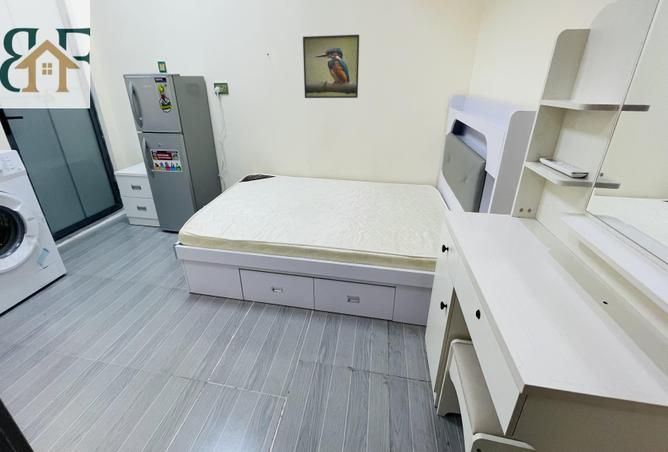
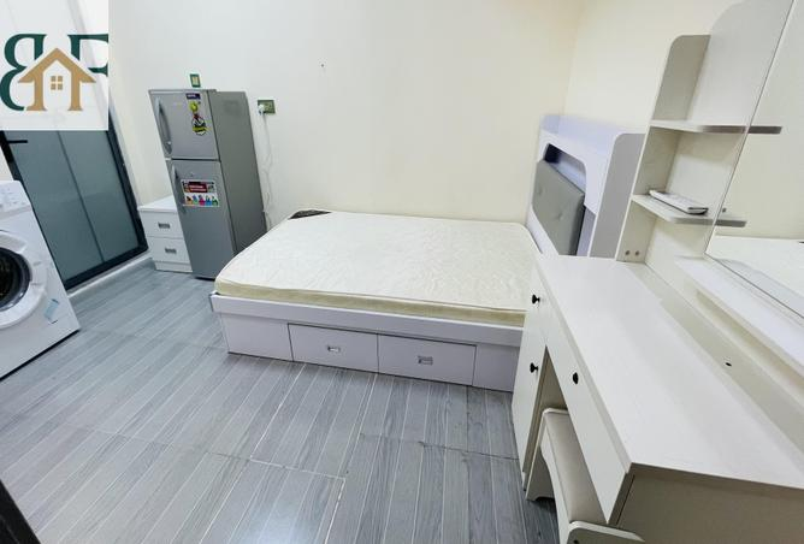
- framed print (330, 67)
